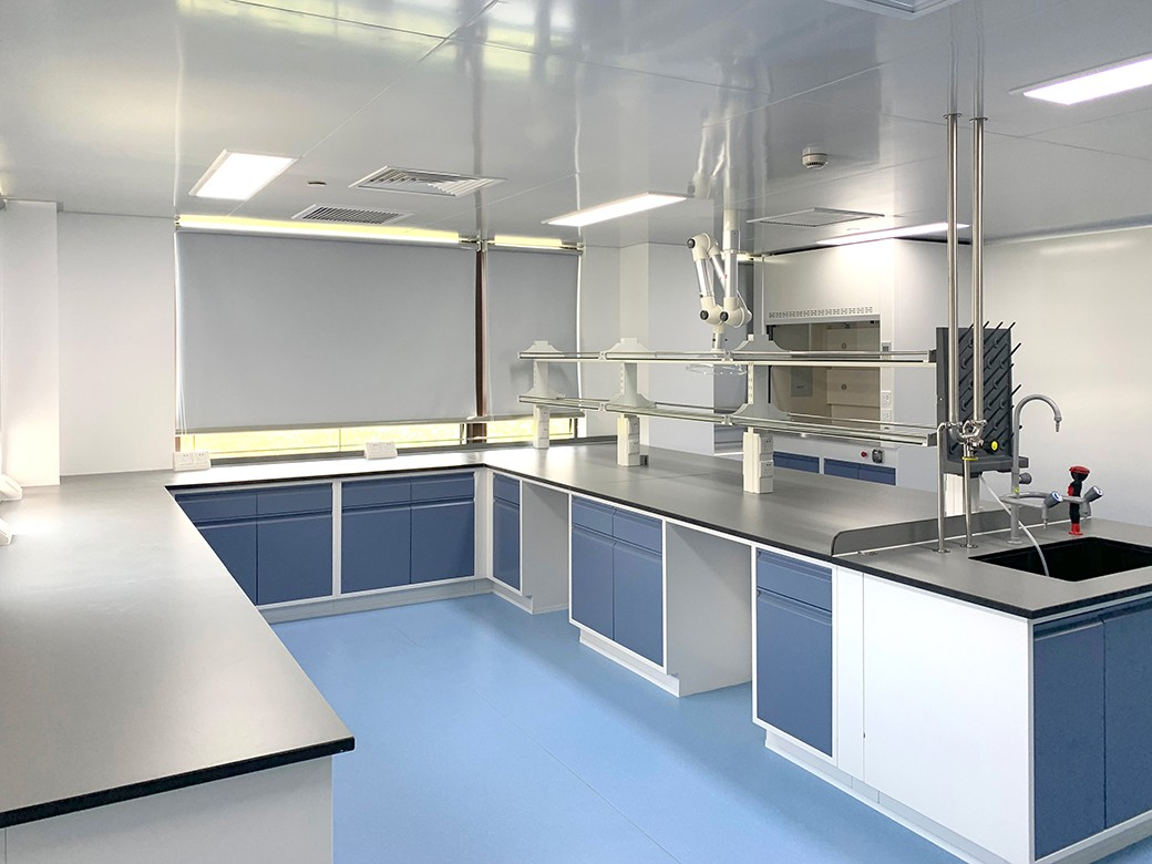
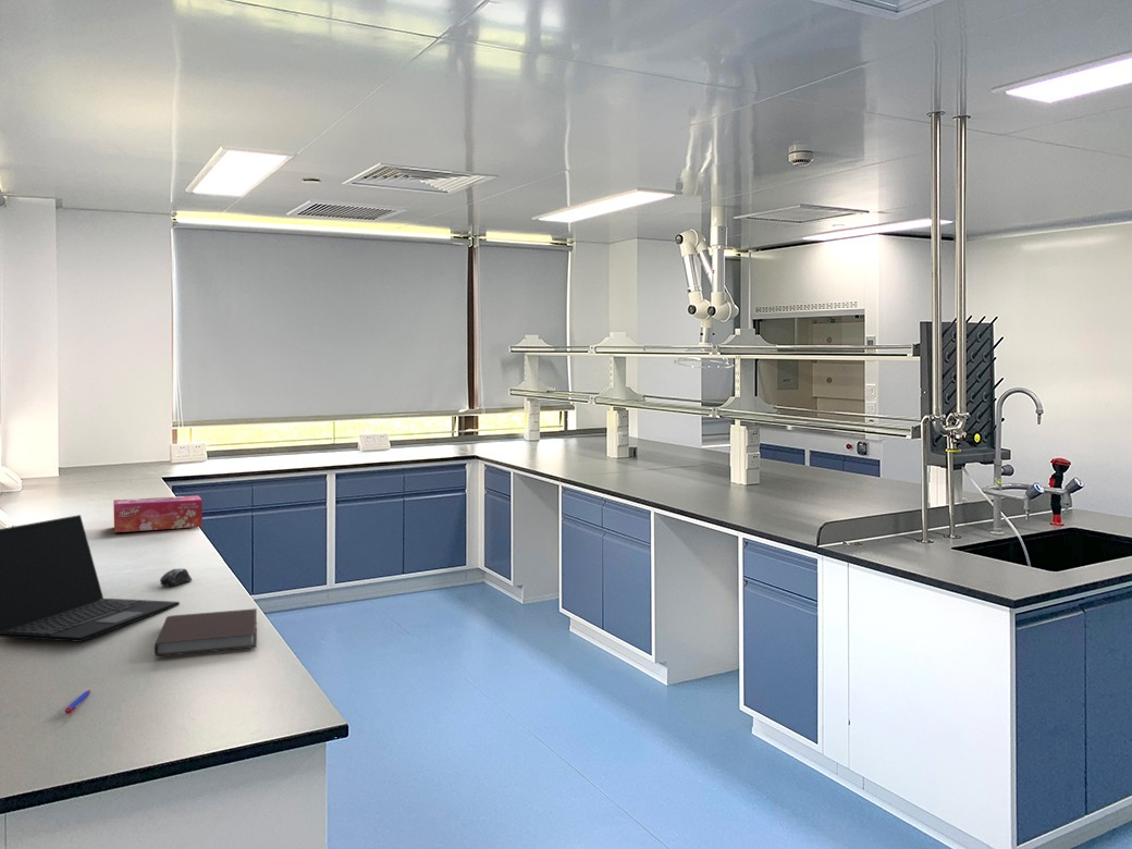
+ notebook (209, 630)
+ laptop (78, 573)
+ pen (78, 700)
+ computer mouse (175, 575)
+ tissue box (158, 513)
